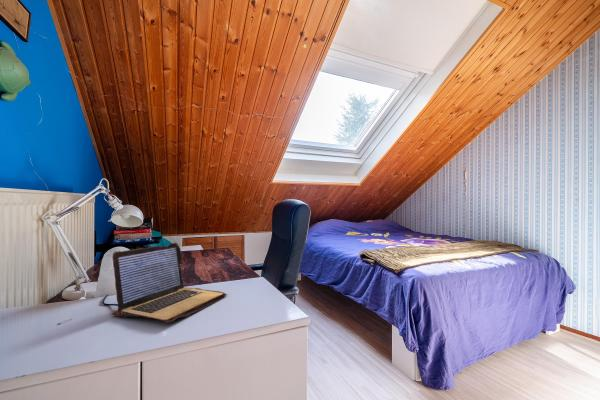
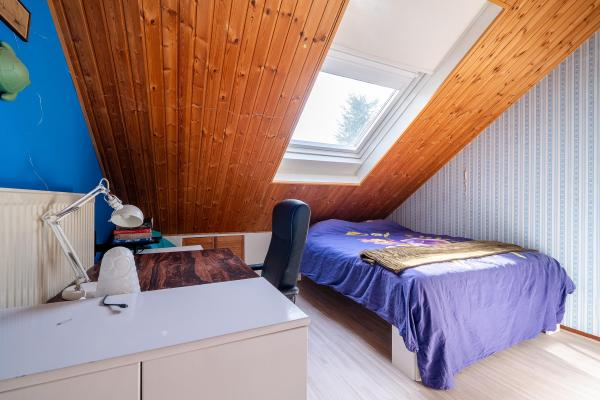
- laptop (174, 276)
